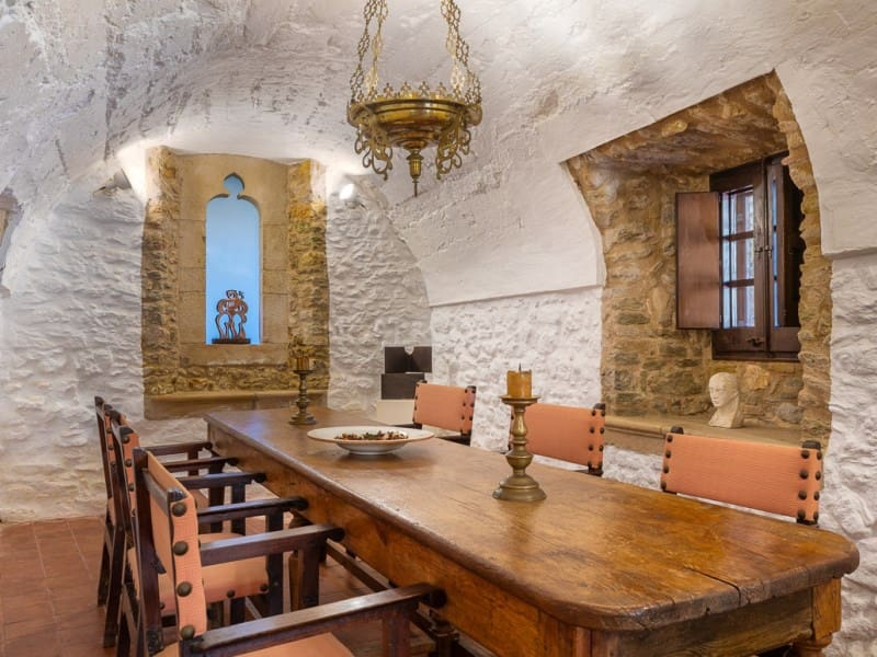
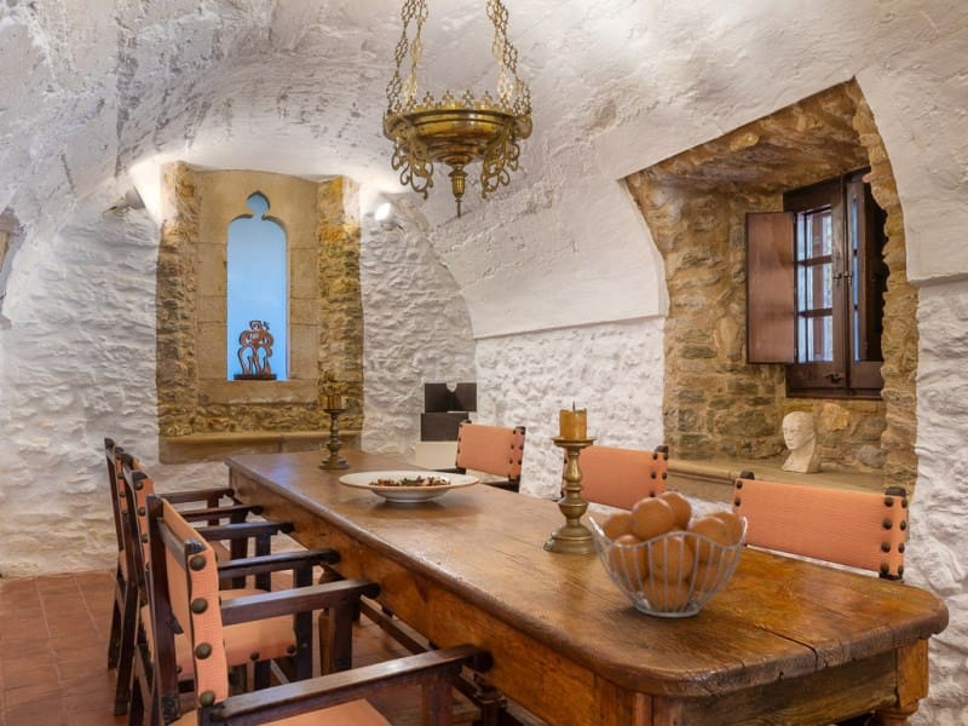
+ fruit basket (667, 551)
